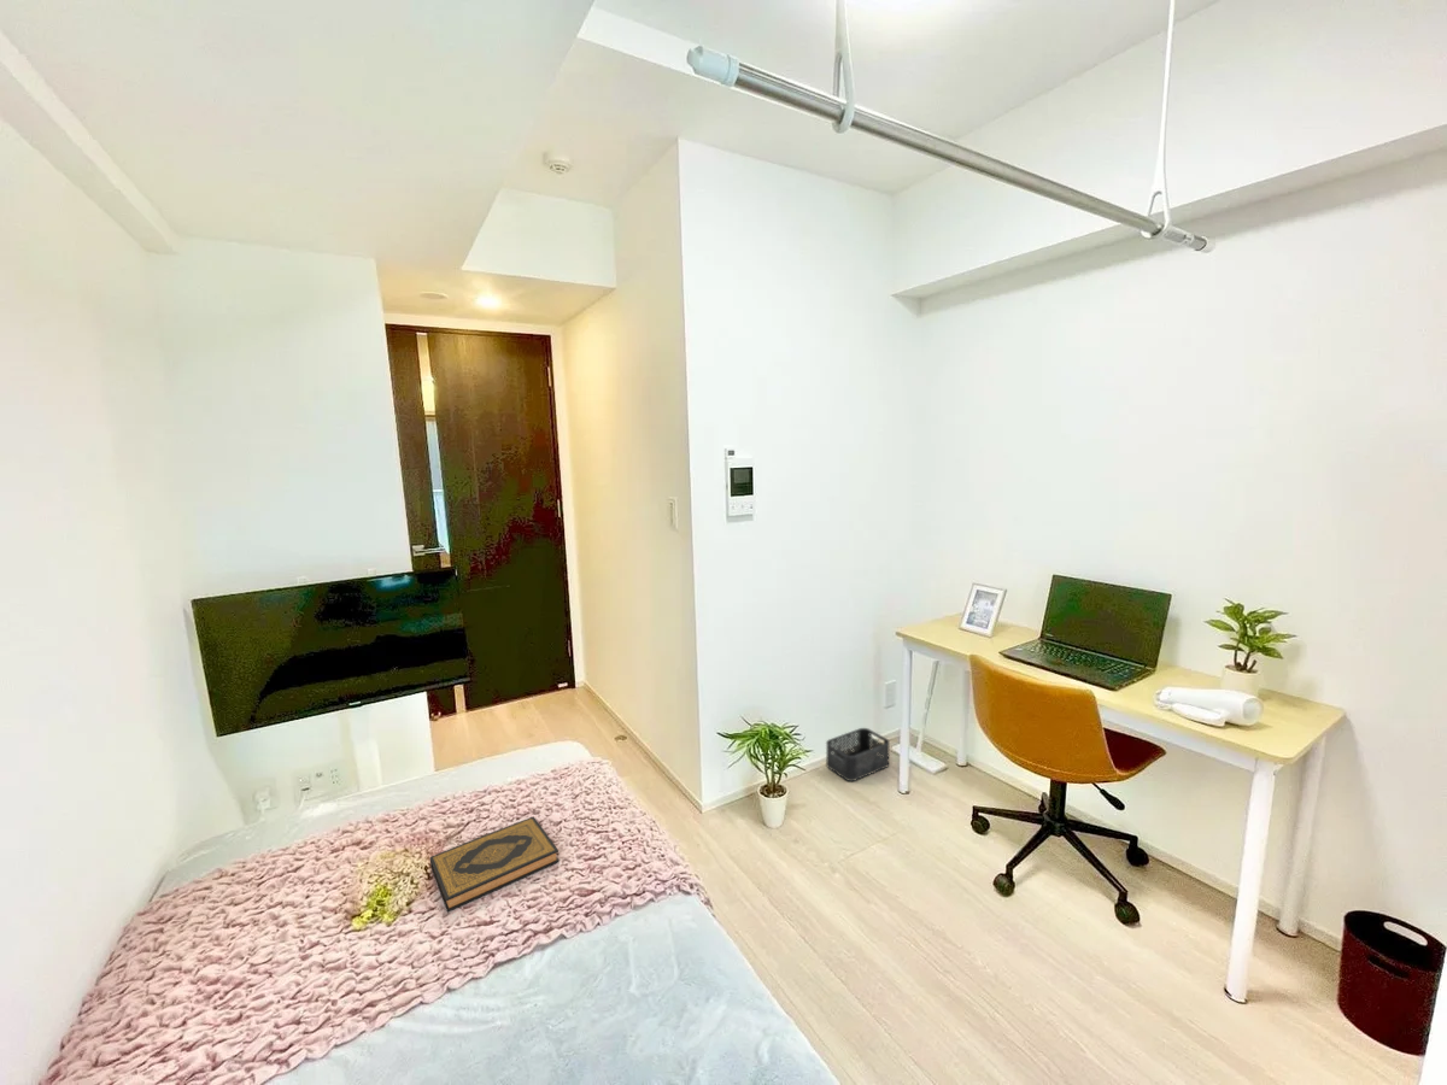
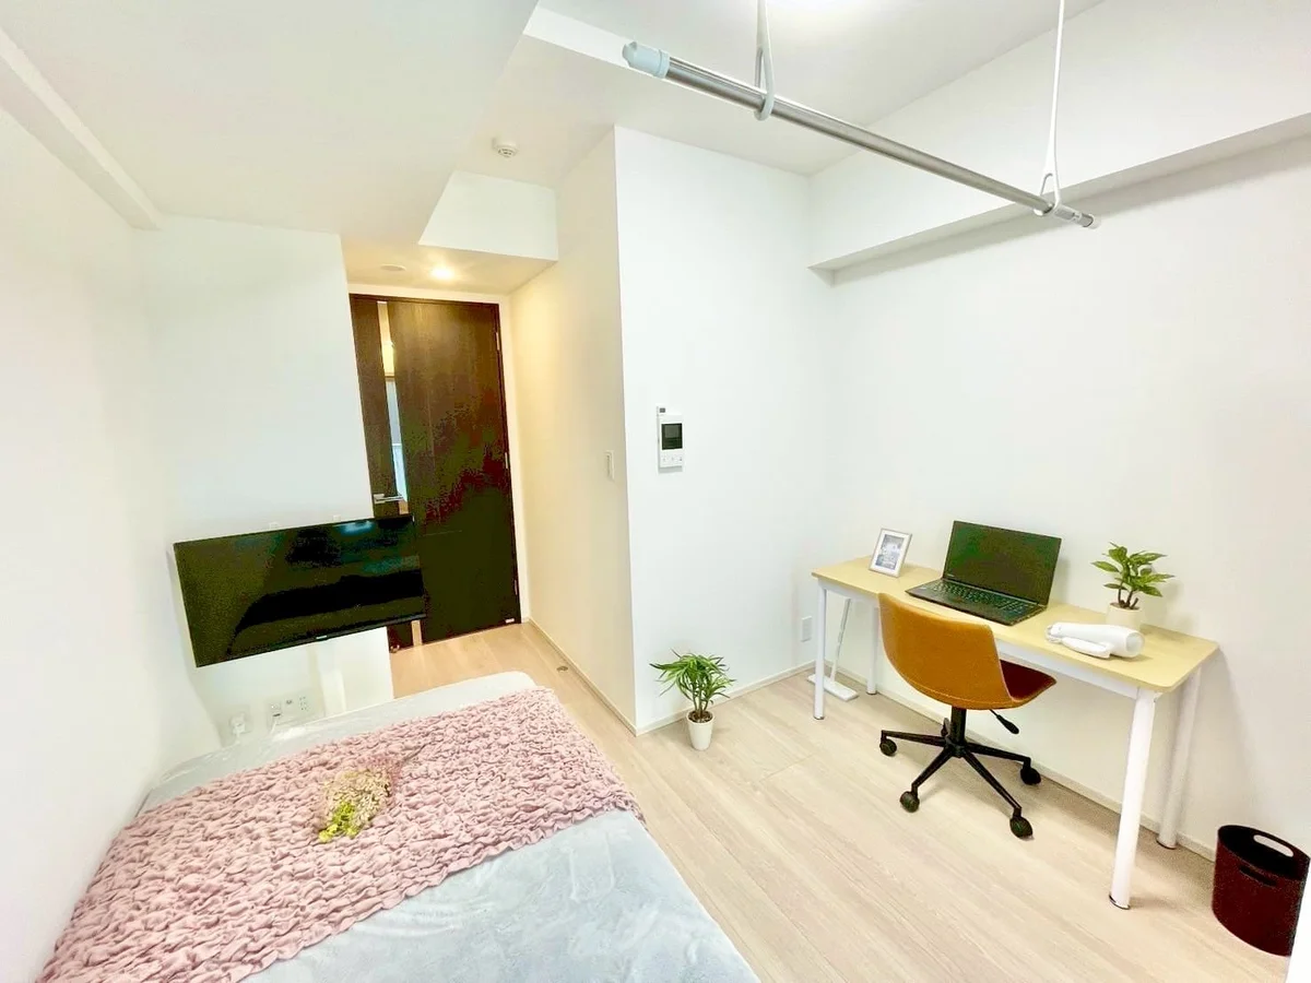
- storage bin (857, 753)
- hardback book (494, 858)
